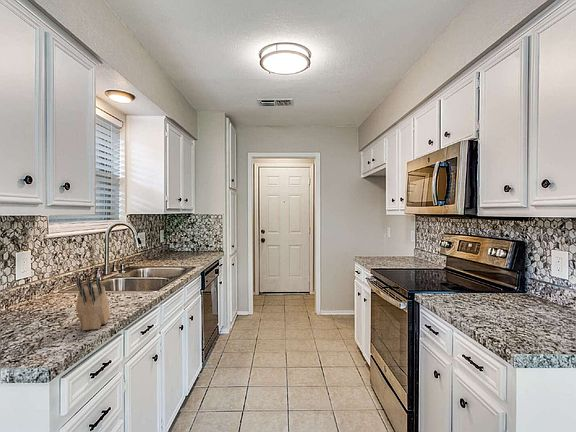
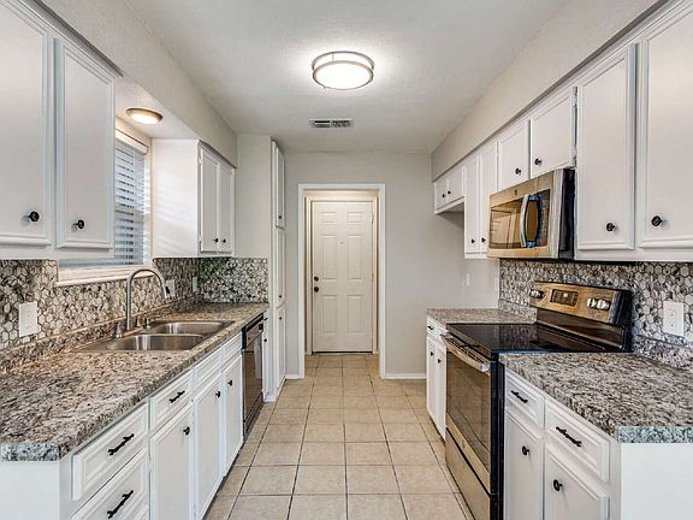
- knife block (93, 298)
